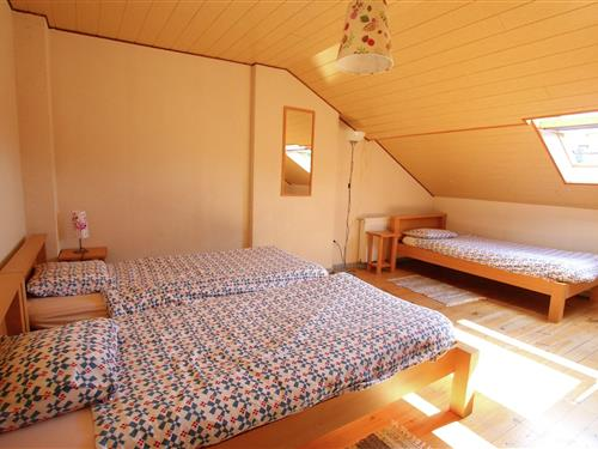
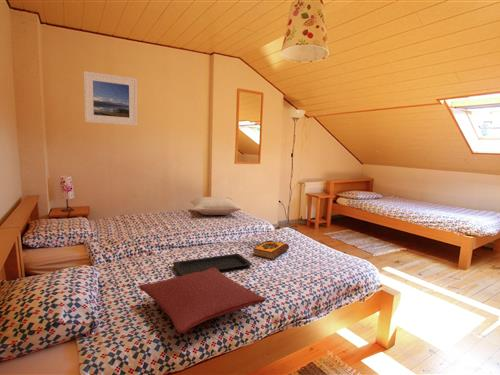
+ hardback book (271, 249)
+ pillow (200, 294)
+ pillow (214, 205)
+ serving tray (212, 265)
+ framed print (111, 99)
